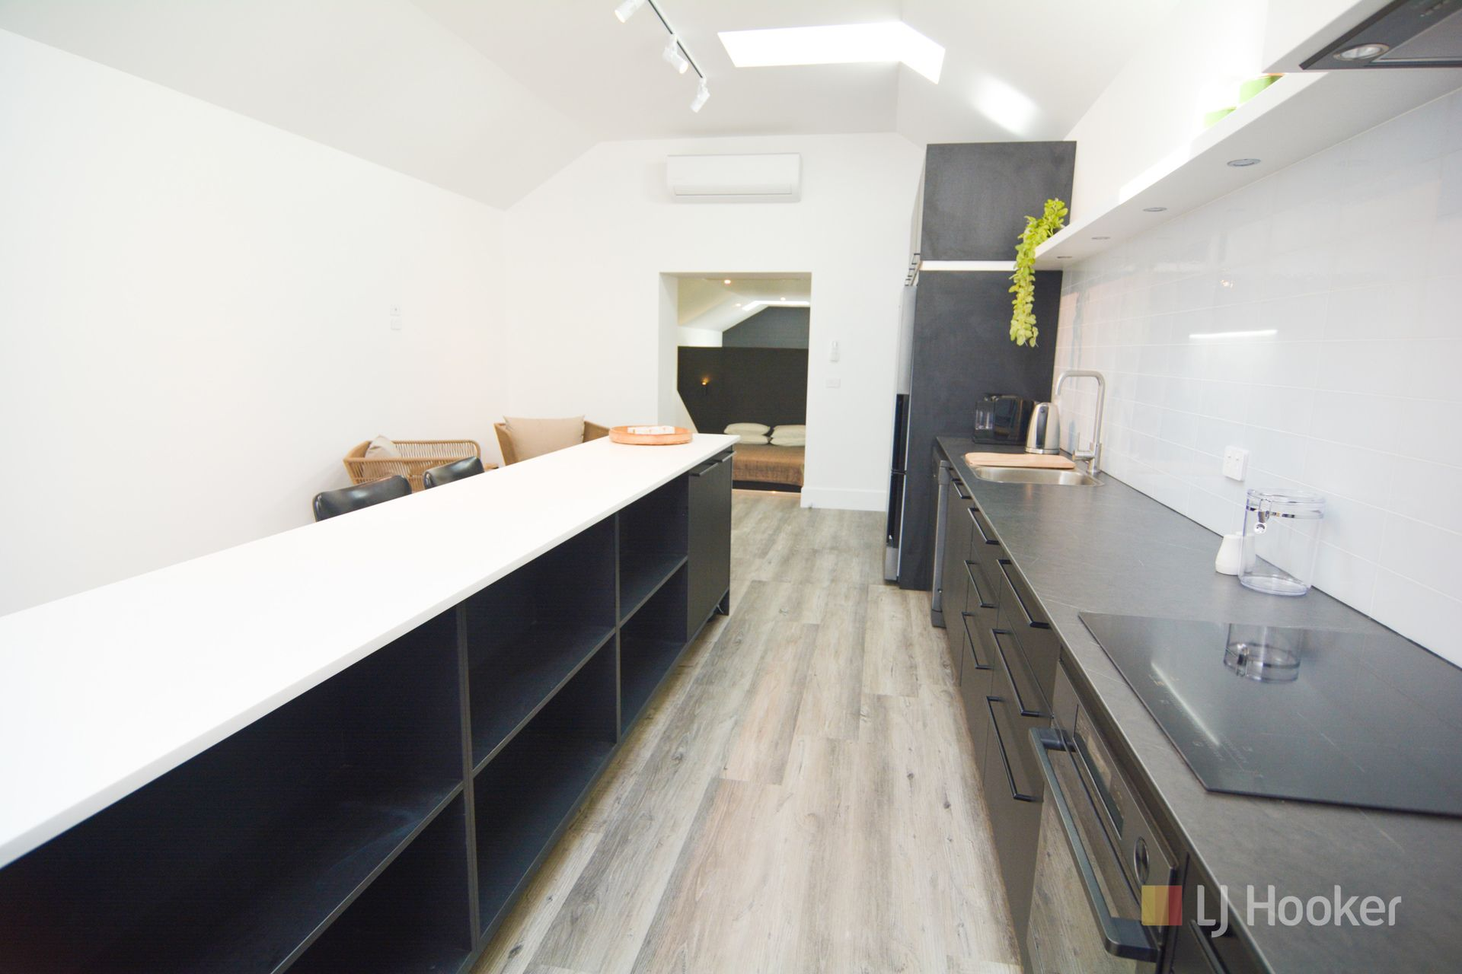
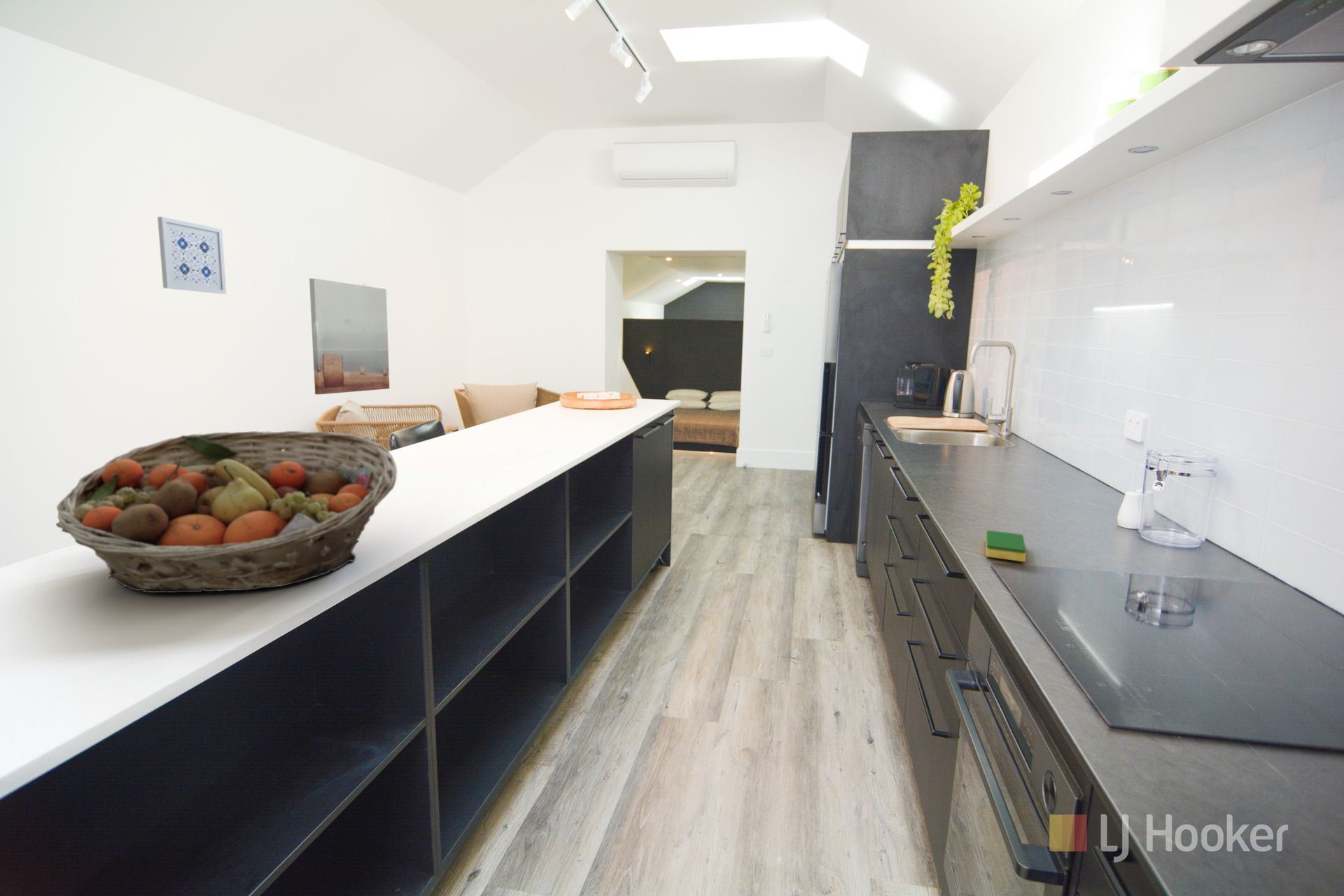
+ wall art (193, 257)
+ dish sponge (1004, 545)
+ wall art (352, 338)
+ fruit basket (243, 503)
